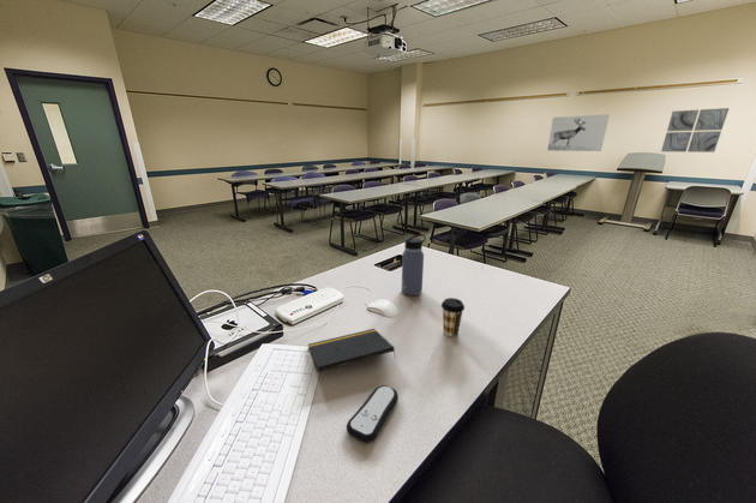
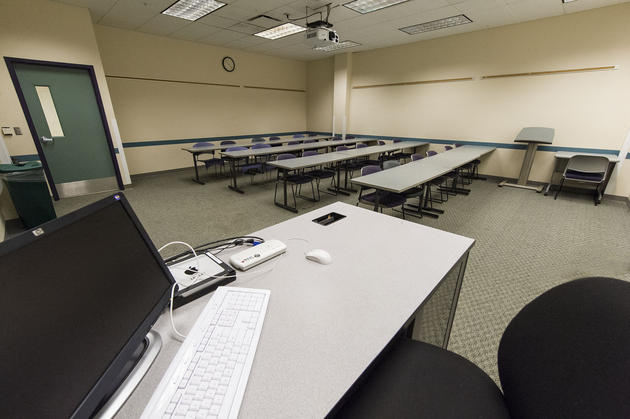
- notepad (349, 347)
- wall art (576, 133)
- water bottle (413, 262)
- wall art (694, 130)
- coffee cup (451, 317)
- remote control (374, 409)
